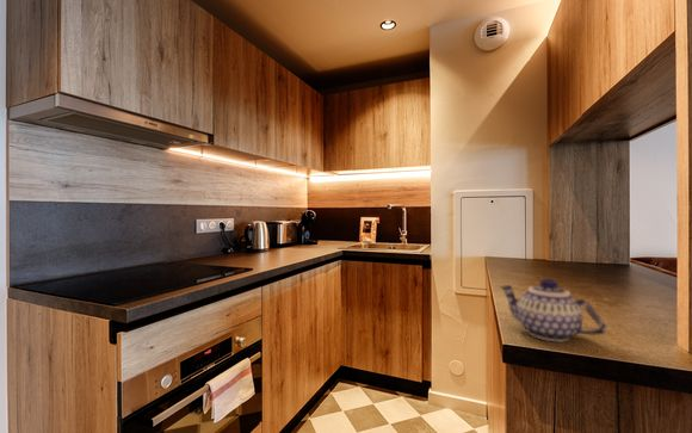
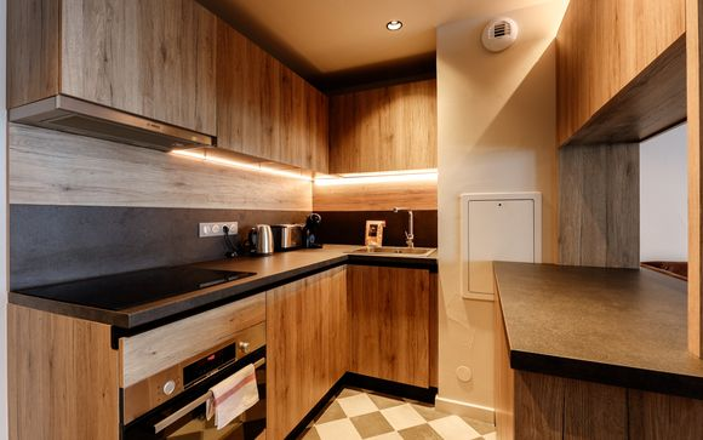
- teapot (546, 305)
